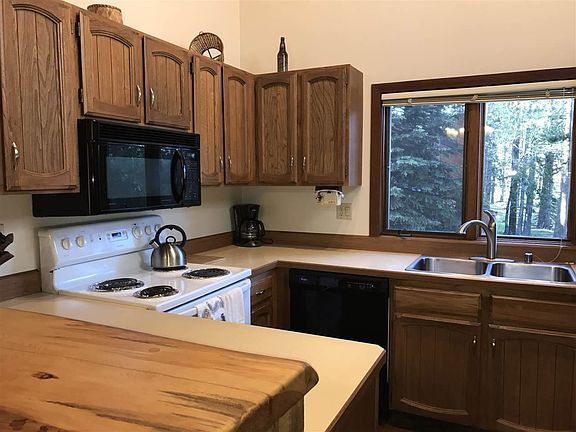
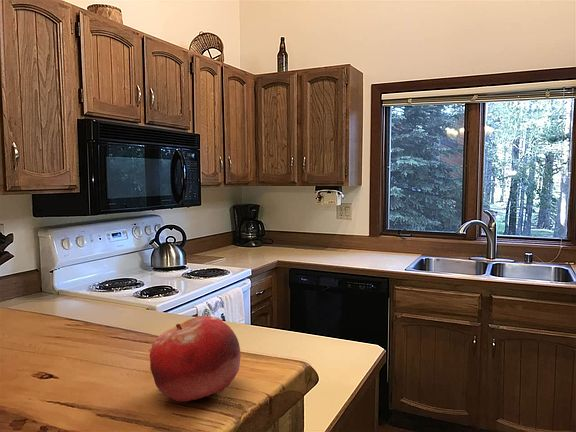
+ fruit (195, 354)
